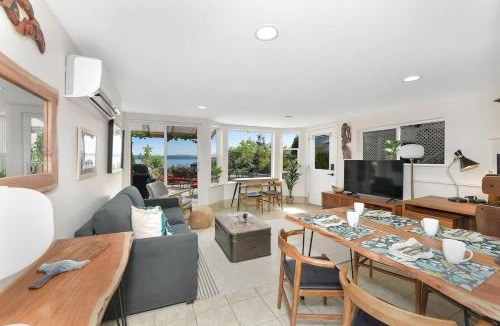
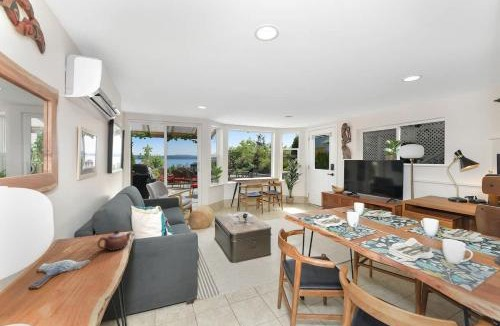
+ teapot (115, 238)
